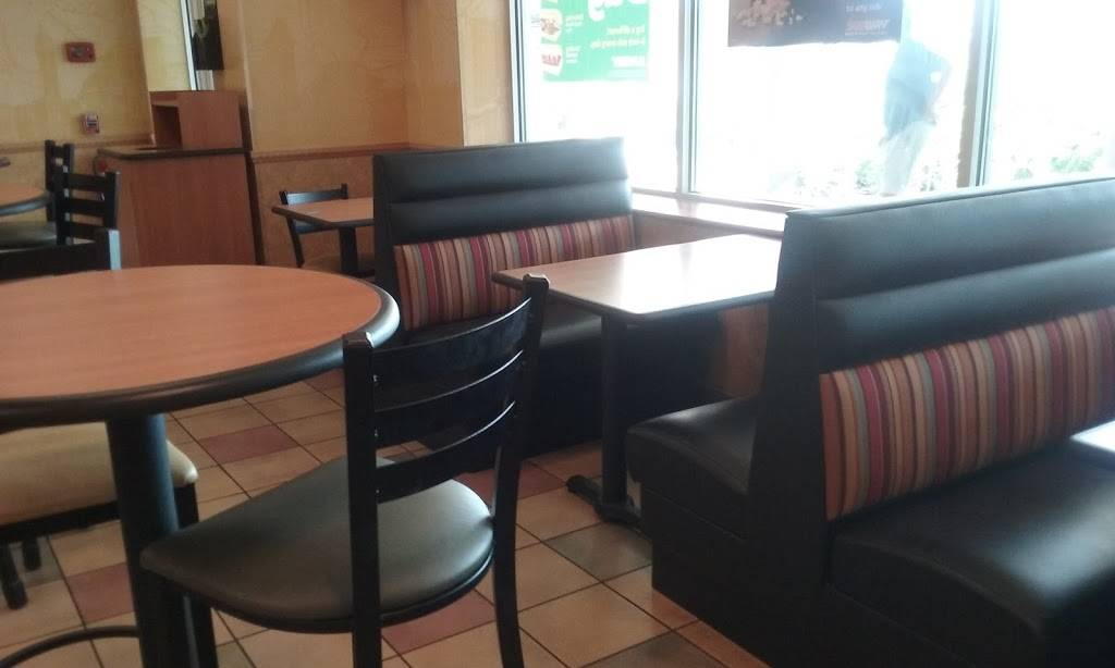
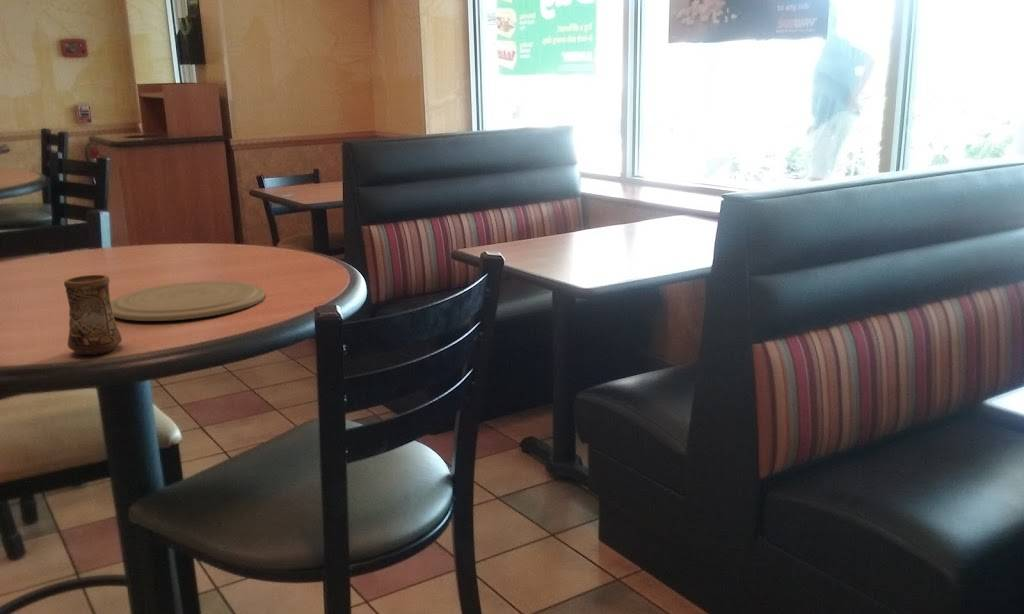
+ plate (187, 298)
+ cup (91, 314)
